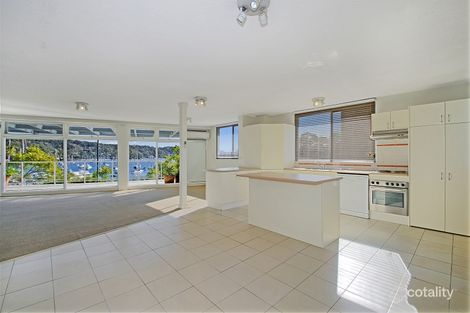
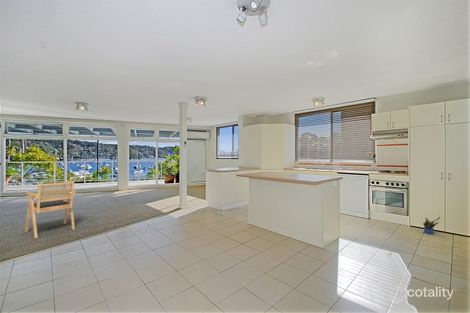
+ armchair (51, 206)
+ potted plant (431, 224)
